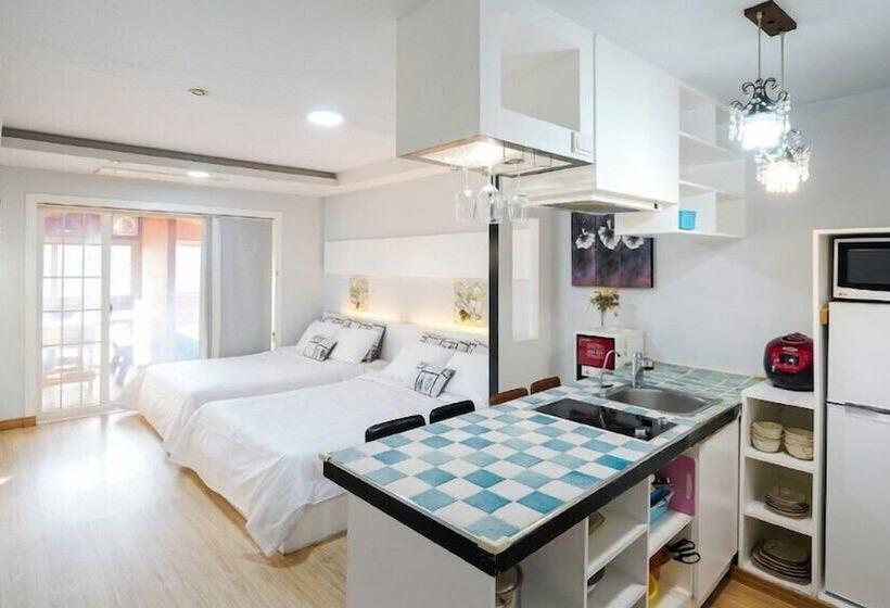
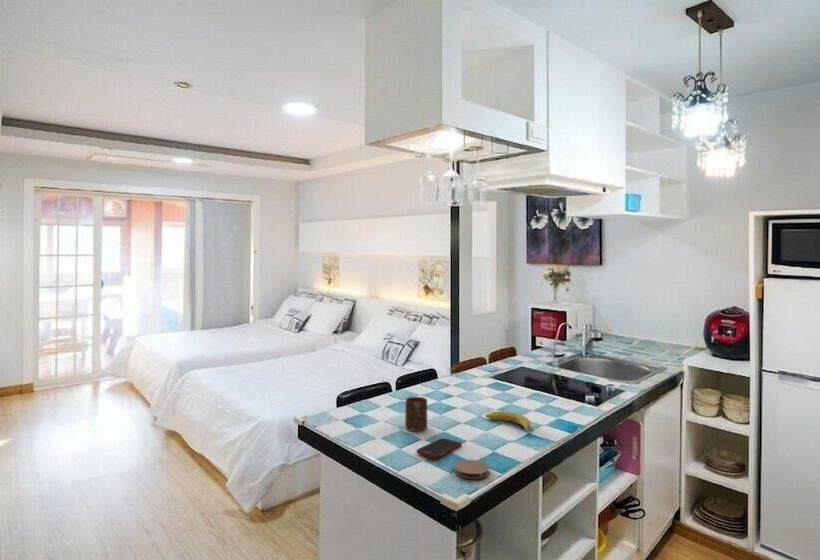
+ coaster (471, 468)
+ cell phone (439, 447)
+ cup (417, 414)
+ fruit (511, 419)
